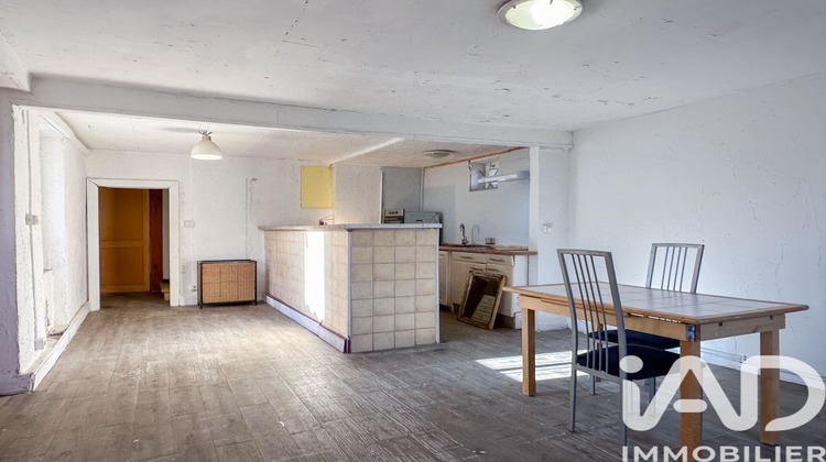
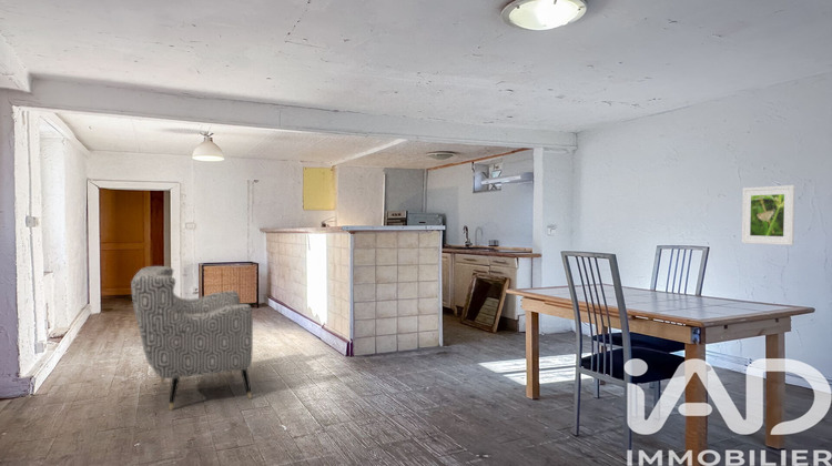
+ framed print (767, 215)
+ armchair (192, 330)
